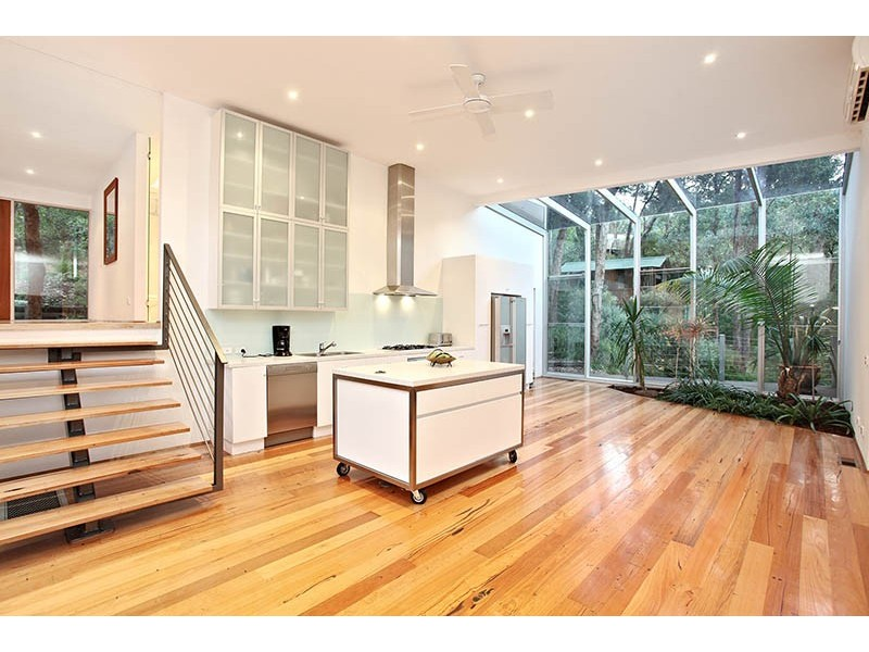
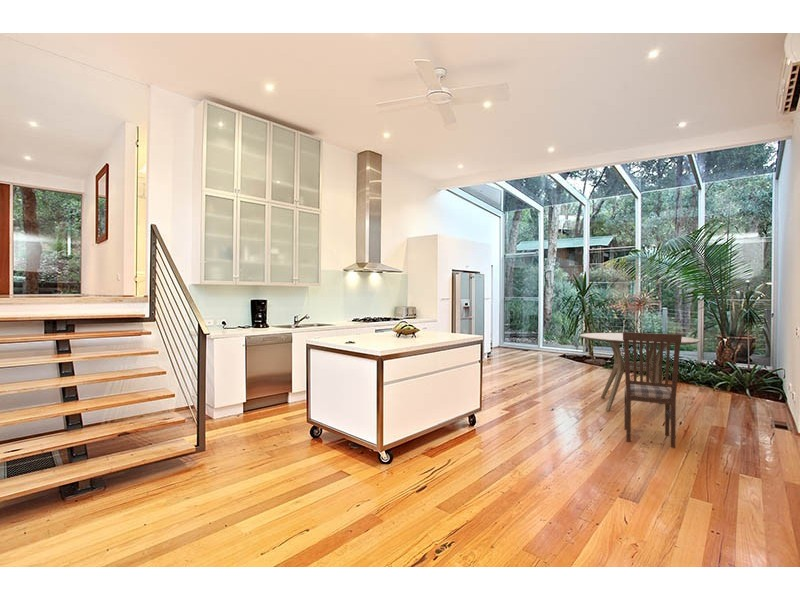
+ dining table (636, 370)
+ dining chair (648, 385)
